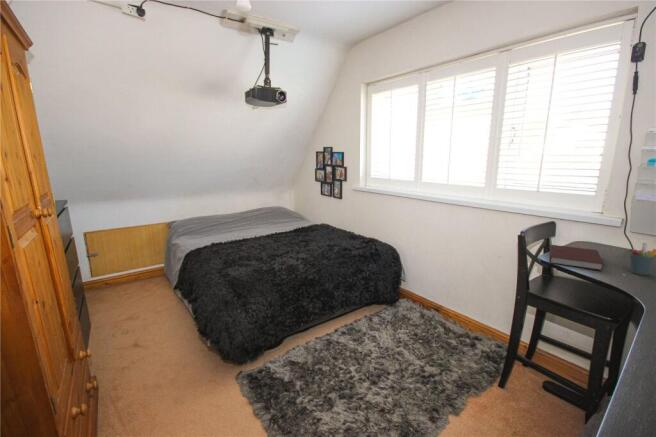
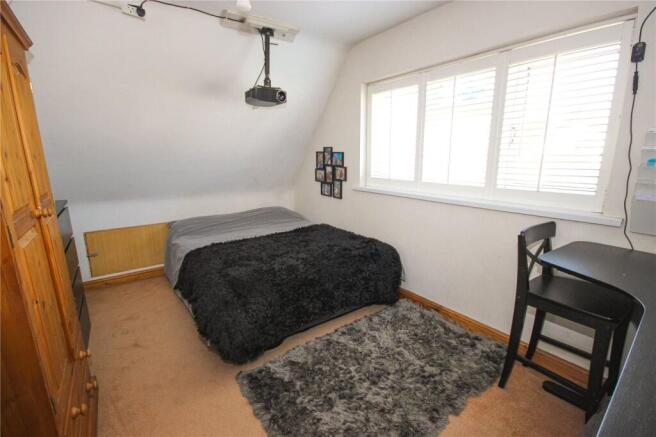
- pen holder (642, 258)
- notebook (573, 256)
